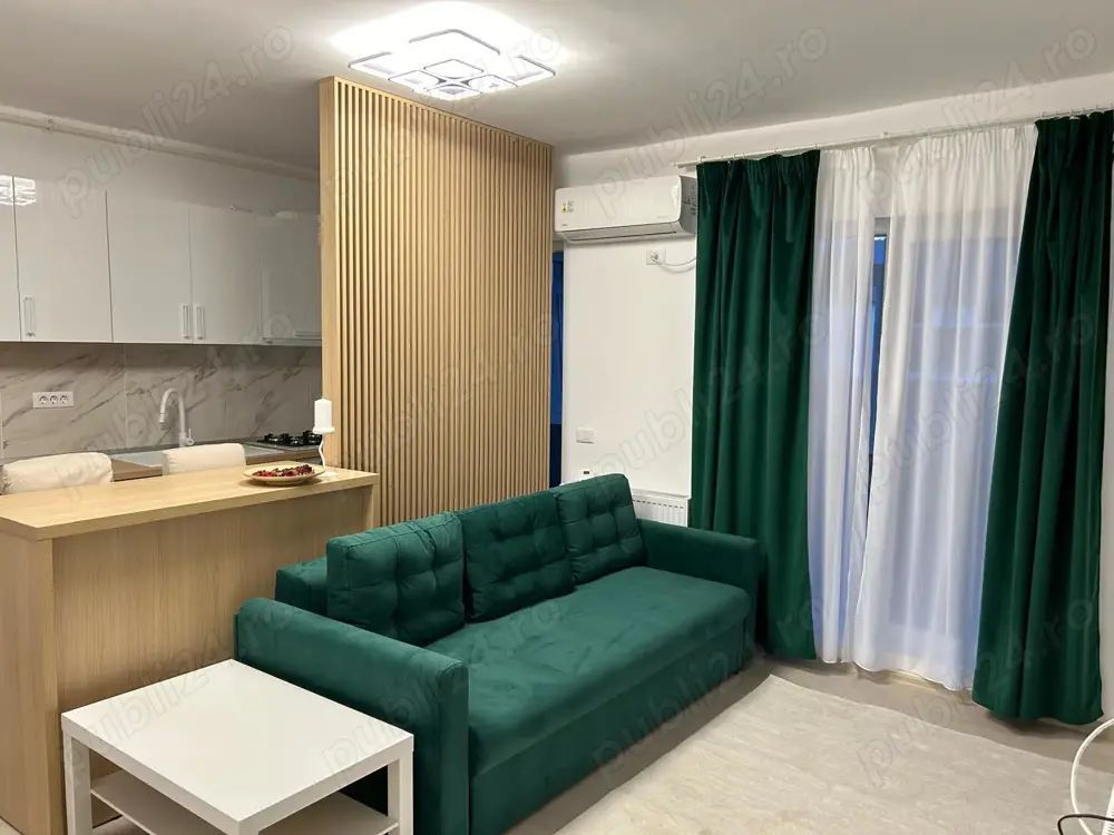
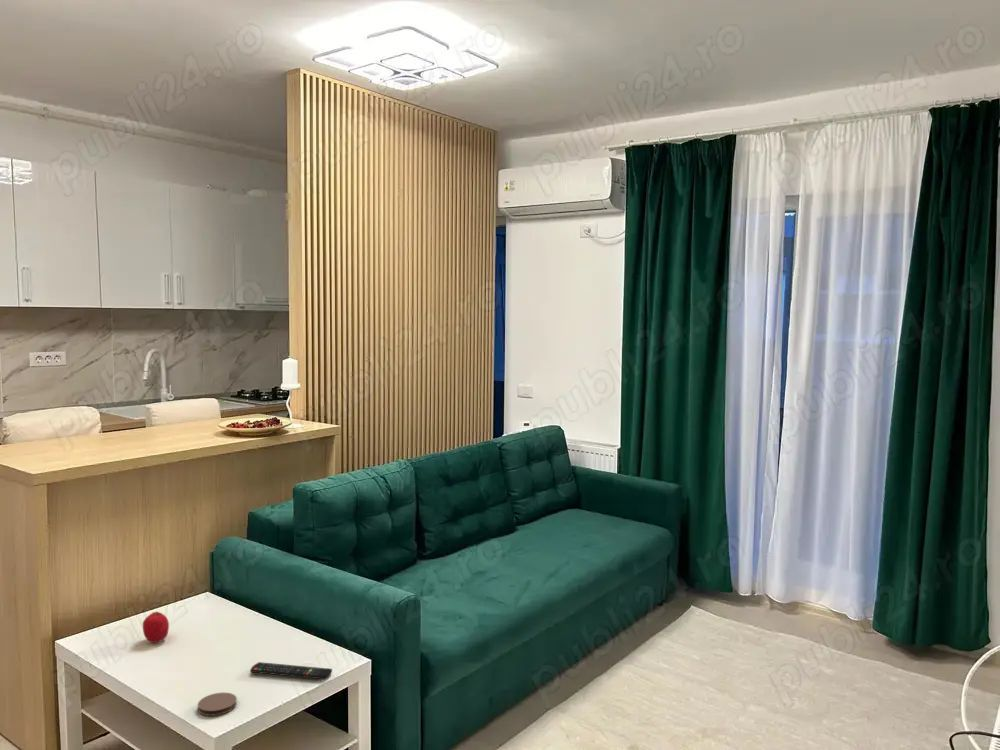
+ fruit (156, 625)
+ remote control (290, 671)
+ coaster (217, 703)
